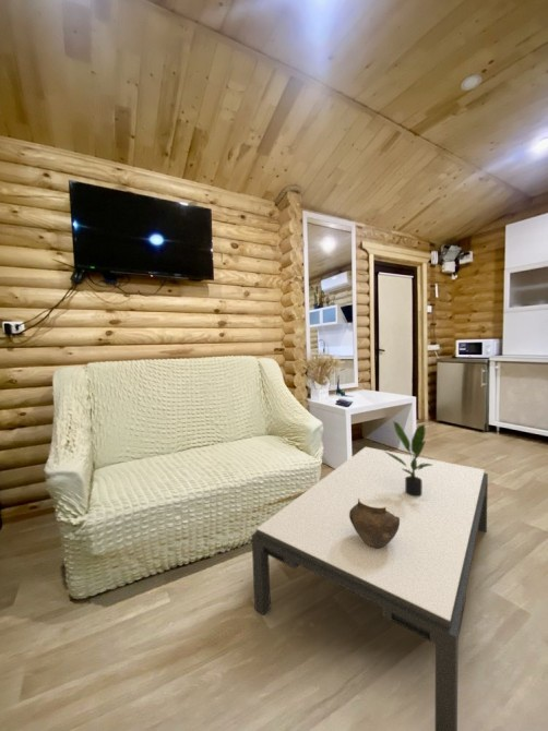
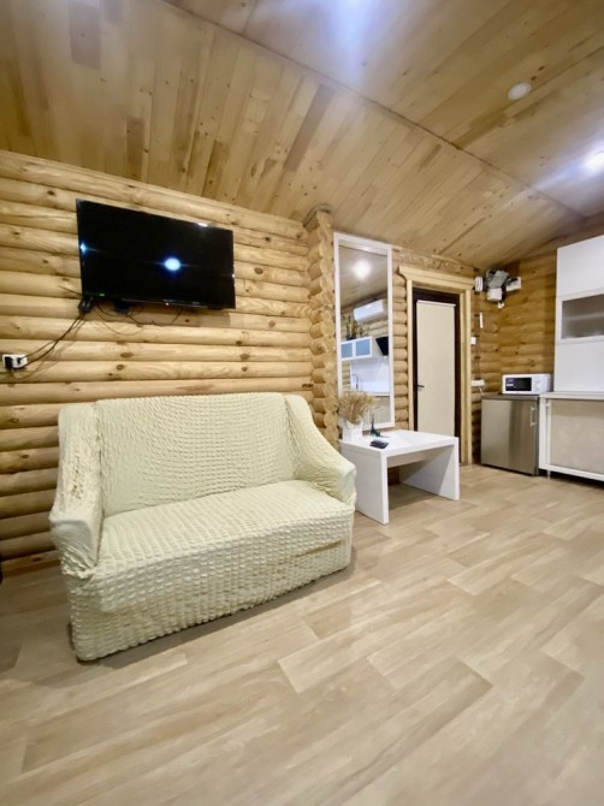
- ceramic bowl (373, 522)
- coffee table (396, 532)
- potted plant (410, 456)
